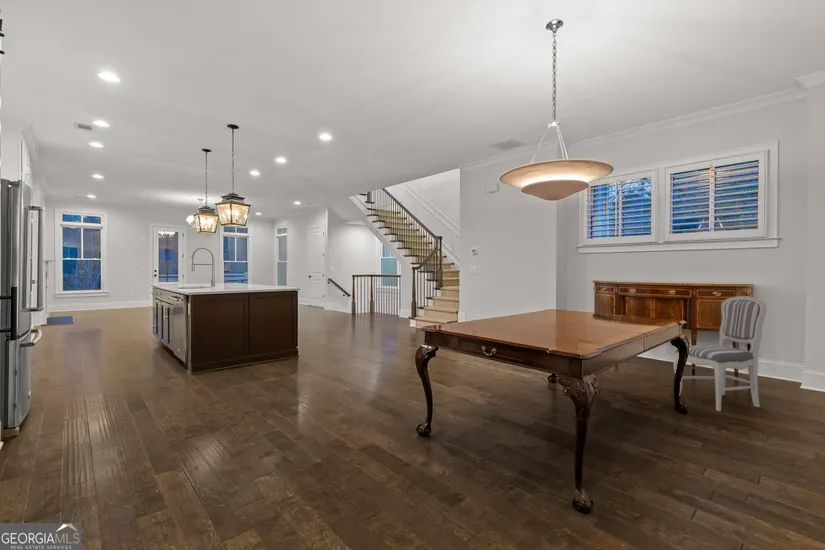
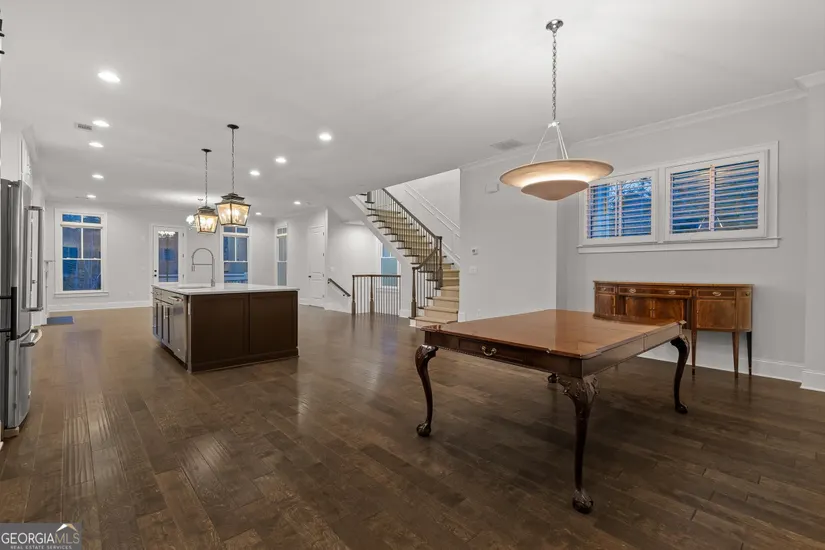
- dining chair (721, 348)
